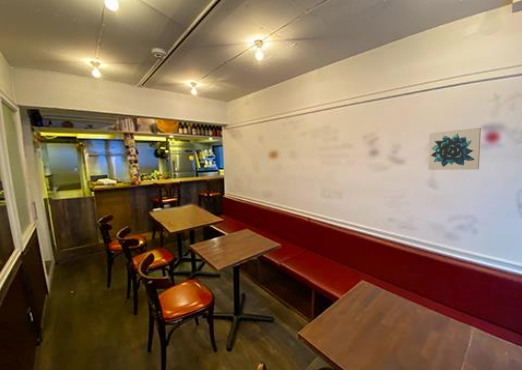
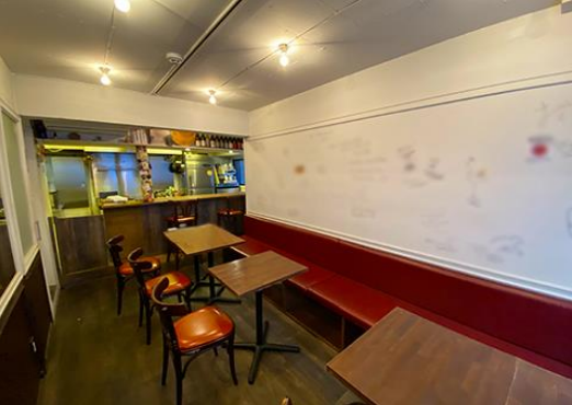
- wall art (452, 150)
